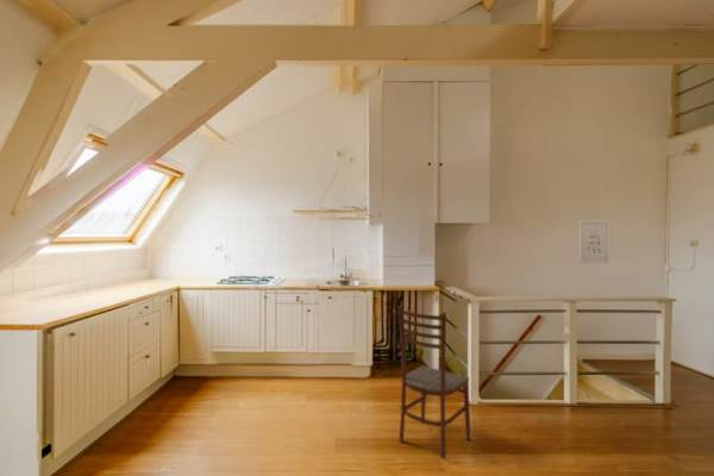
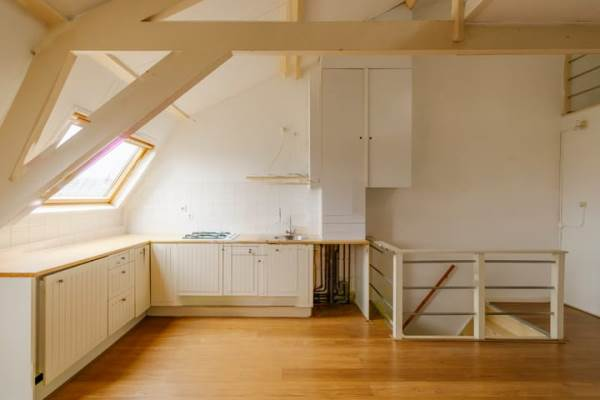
- wall art (594, 242)
- dining chair (433, 372)
